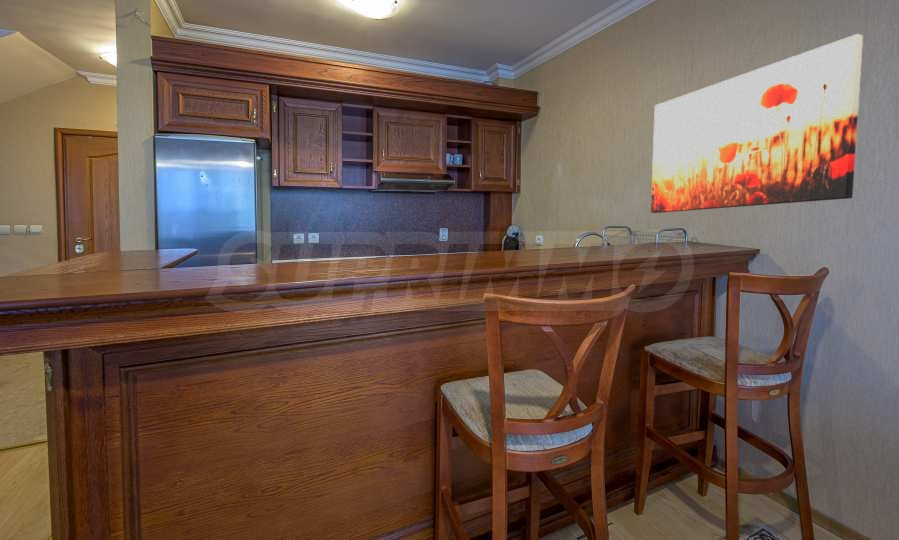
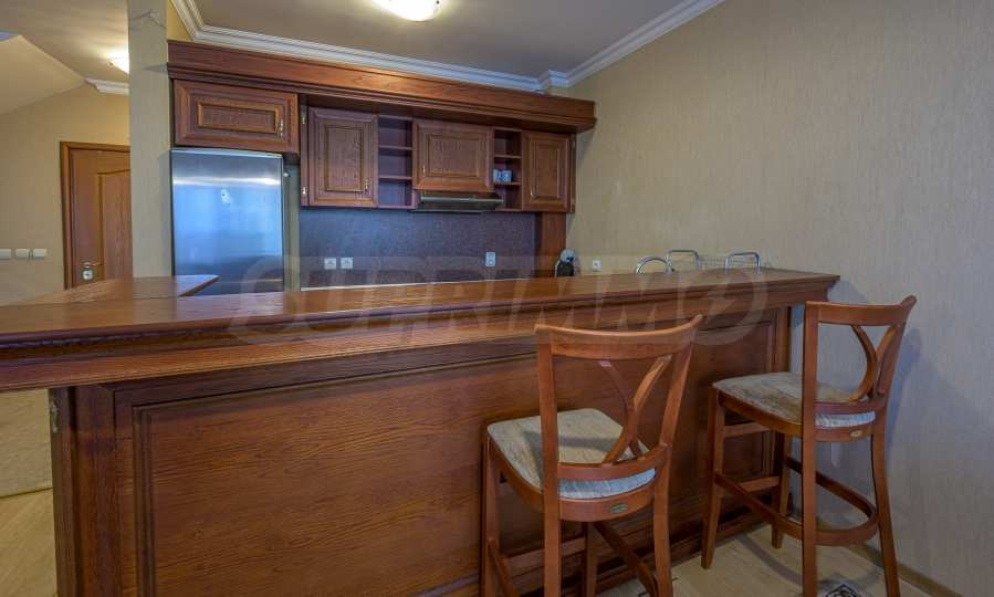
- wall art (734, 142)
